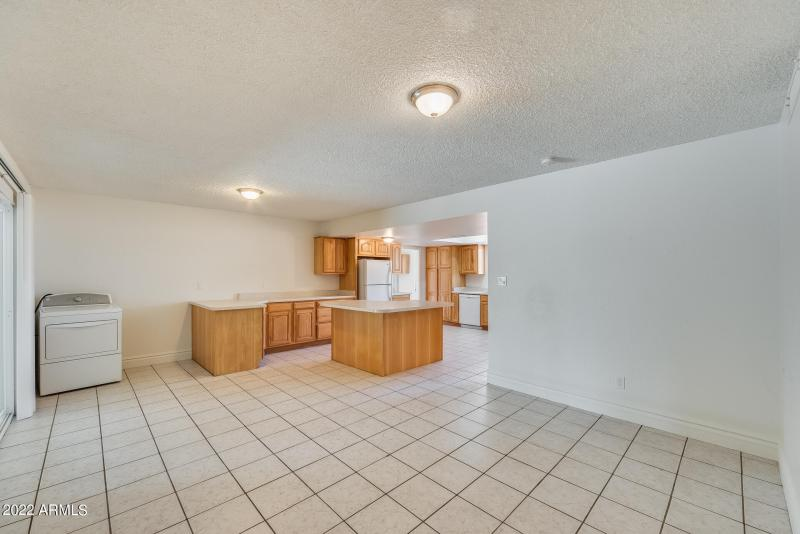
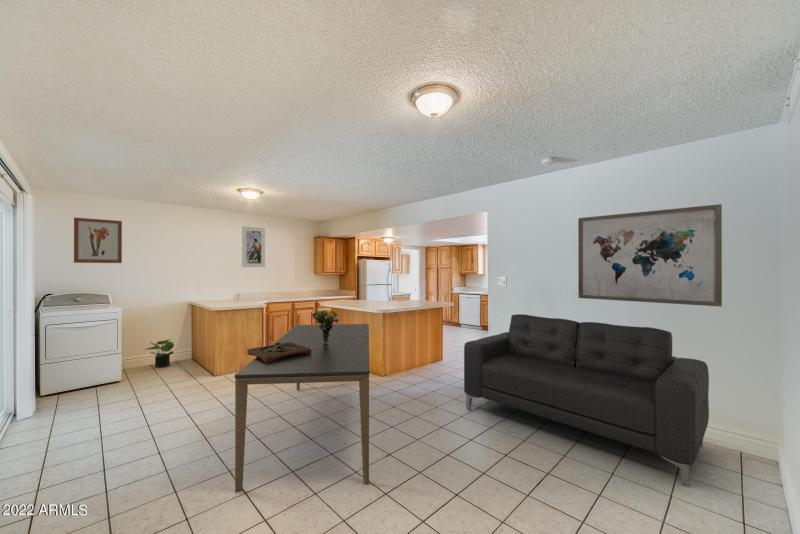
+ bouquet (325, 326)
+ dining table (322, 381)
+ wall art (98, 241)
+ sofa (571, 373)
+ potted plant (161, 353)
+ wall art (641, 256)
+ wooden tray (279, 347)
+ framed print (253, 247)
